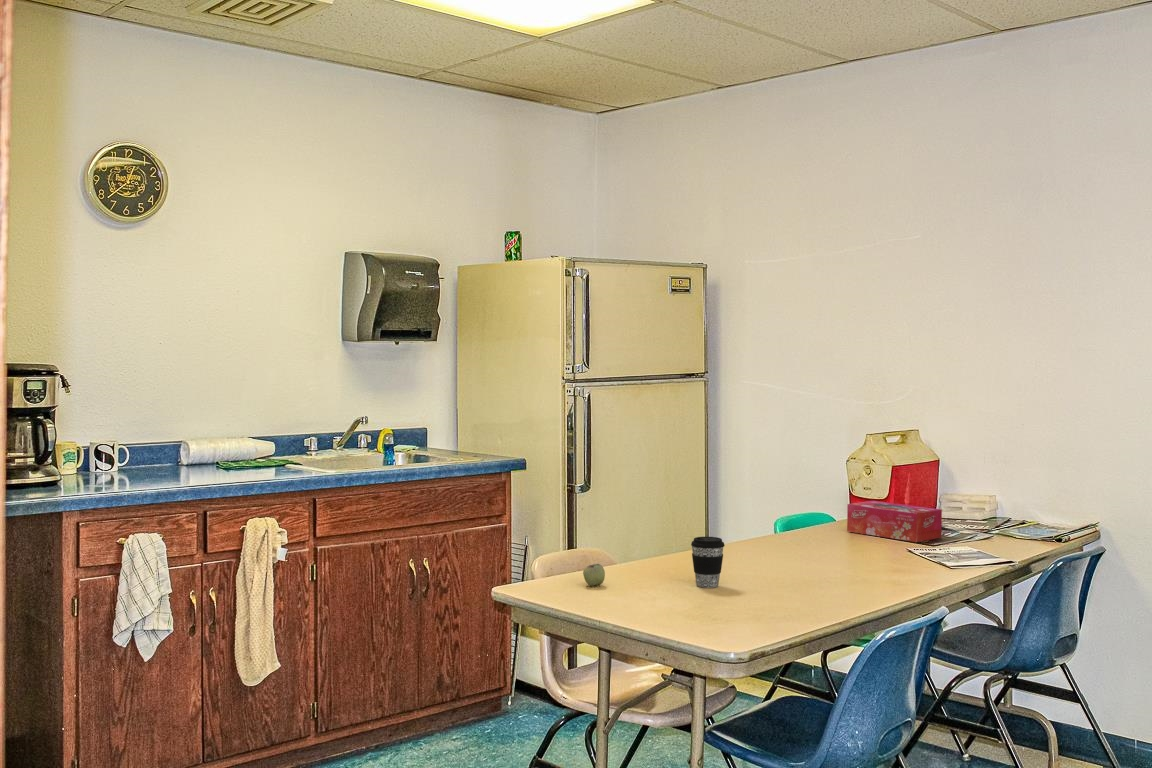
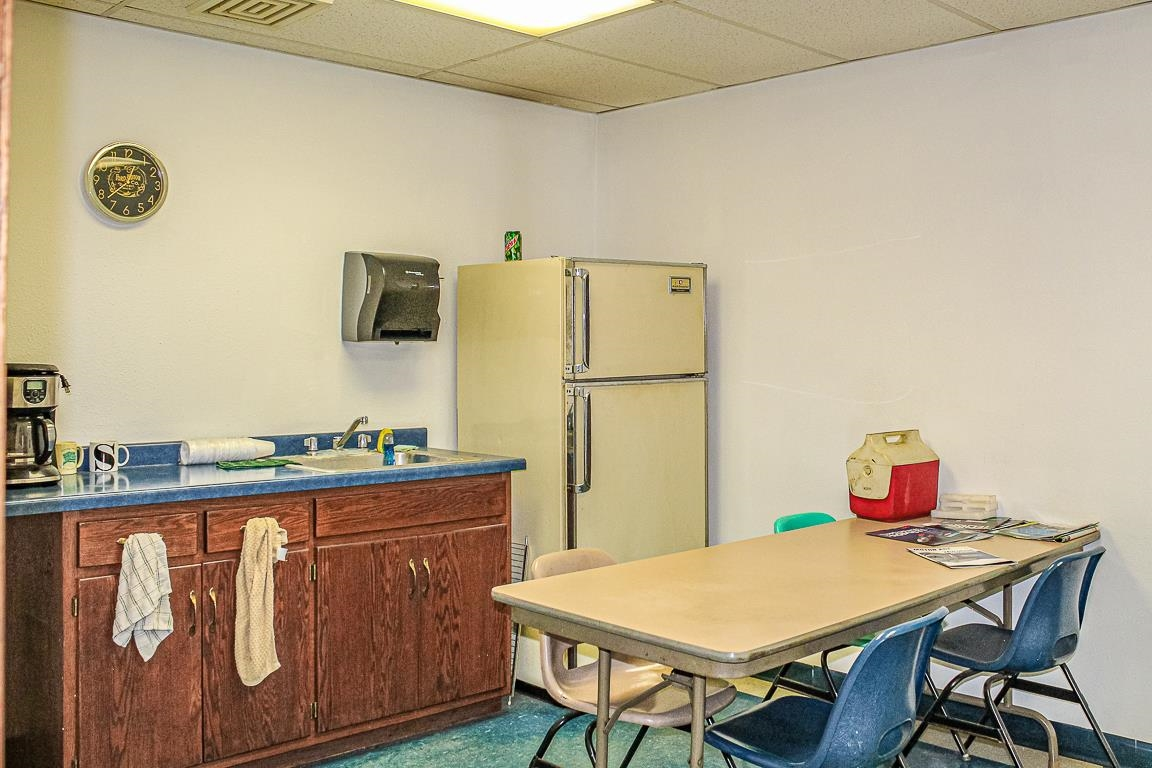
- apple (595, 574)
- tissue box (893, 520)
- coffee cup (707, 562)
